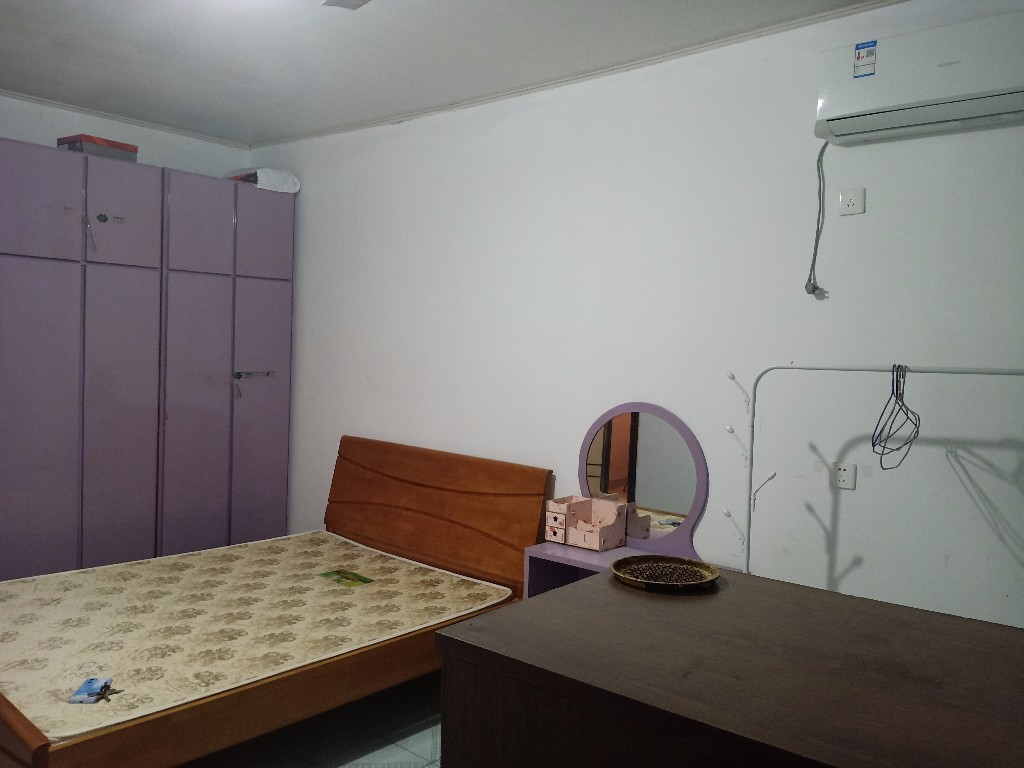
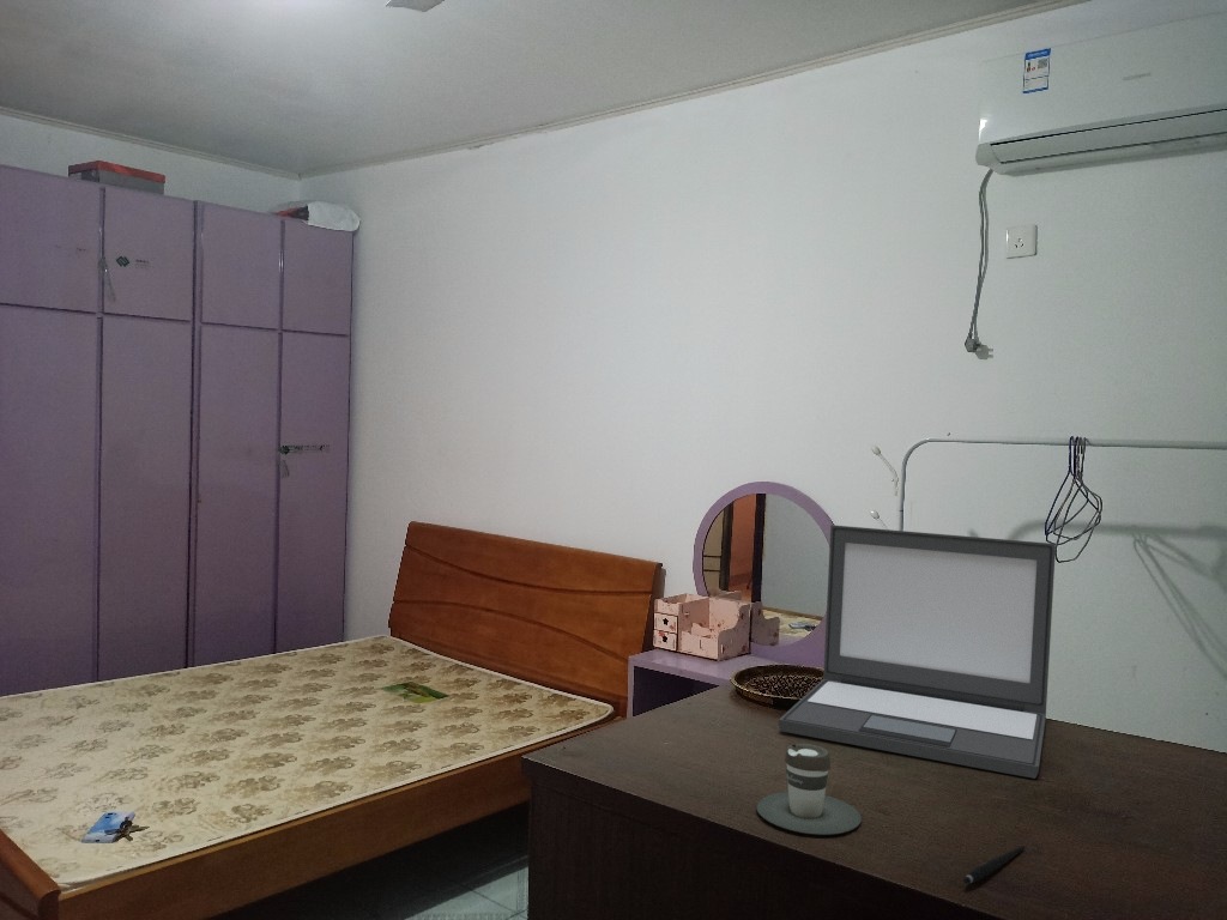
+ pen (996, 861)
+ coffee cup (809, 781)
+ laptop (920, 634)
